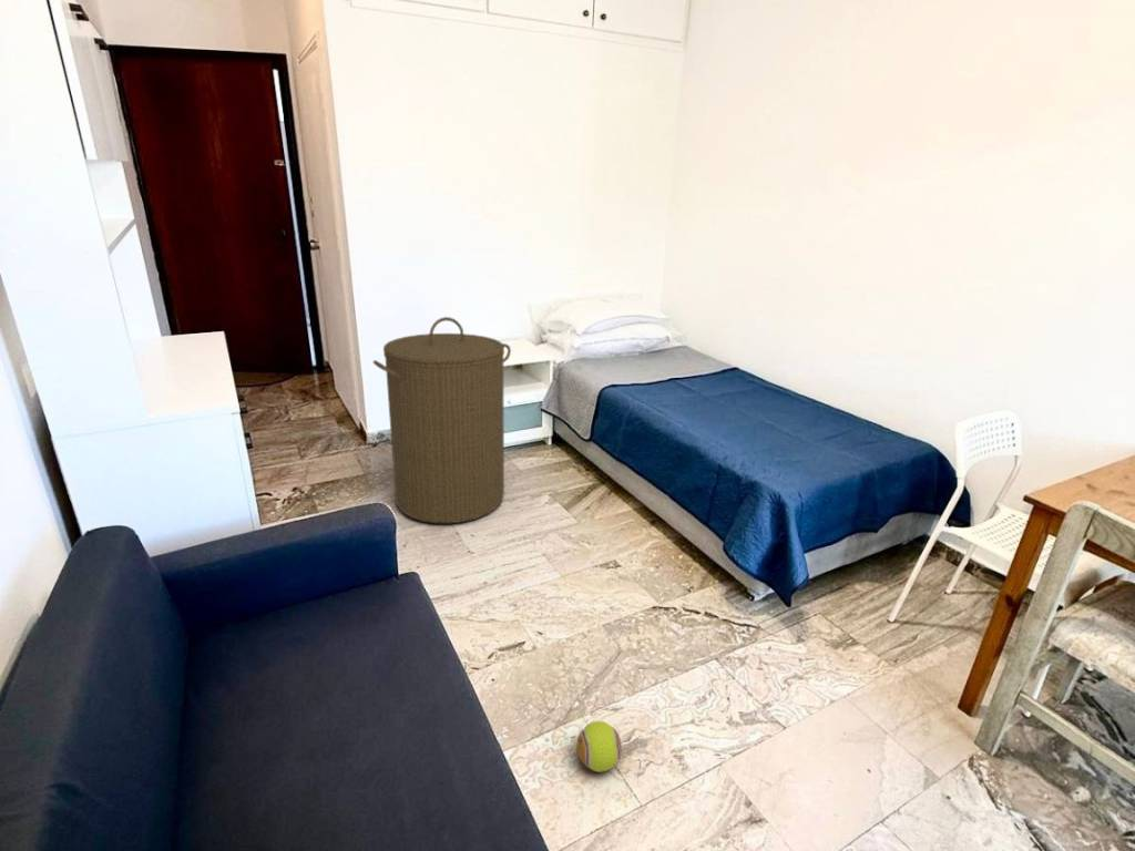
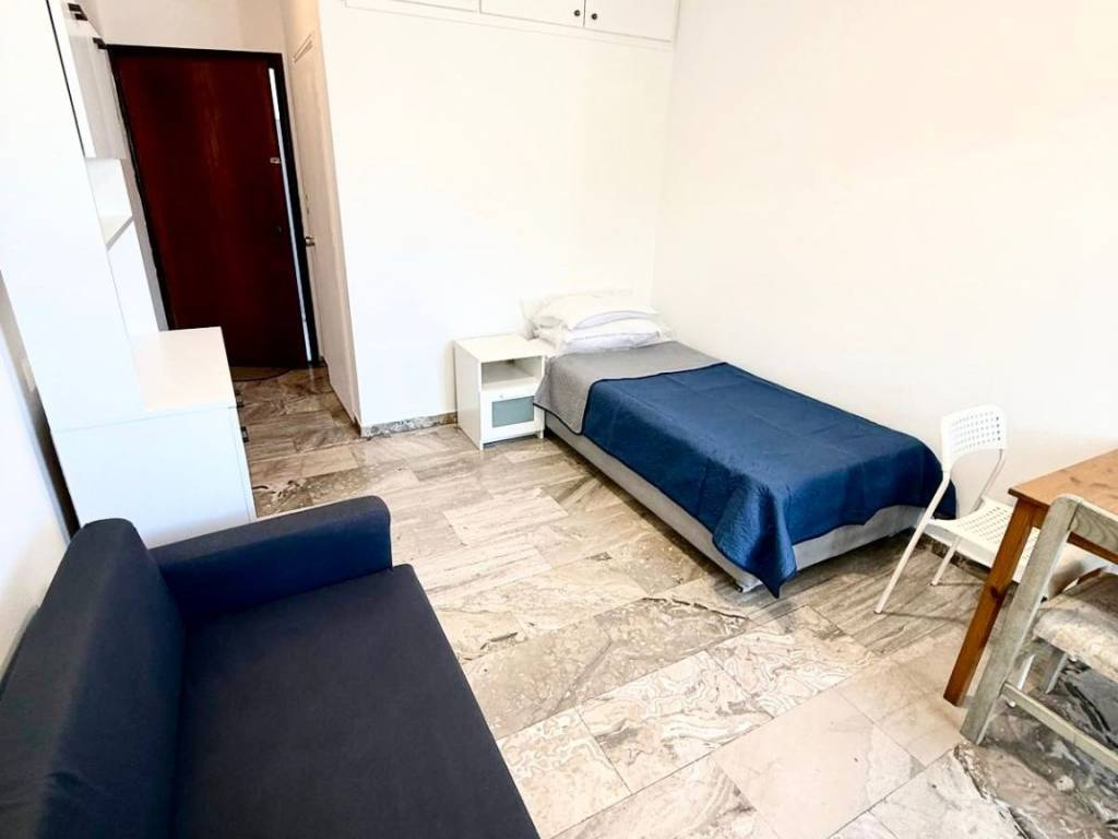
- ball (599, 746)
- laundry hamper (447, 412)
